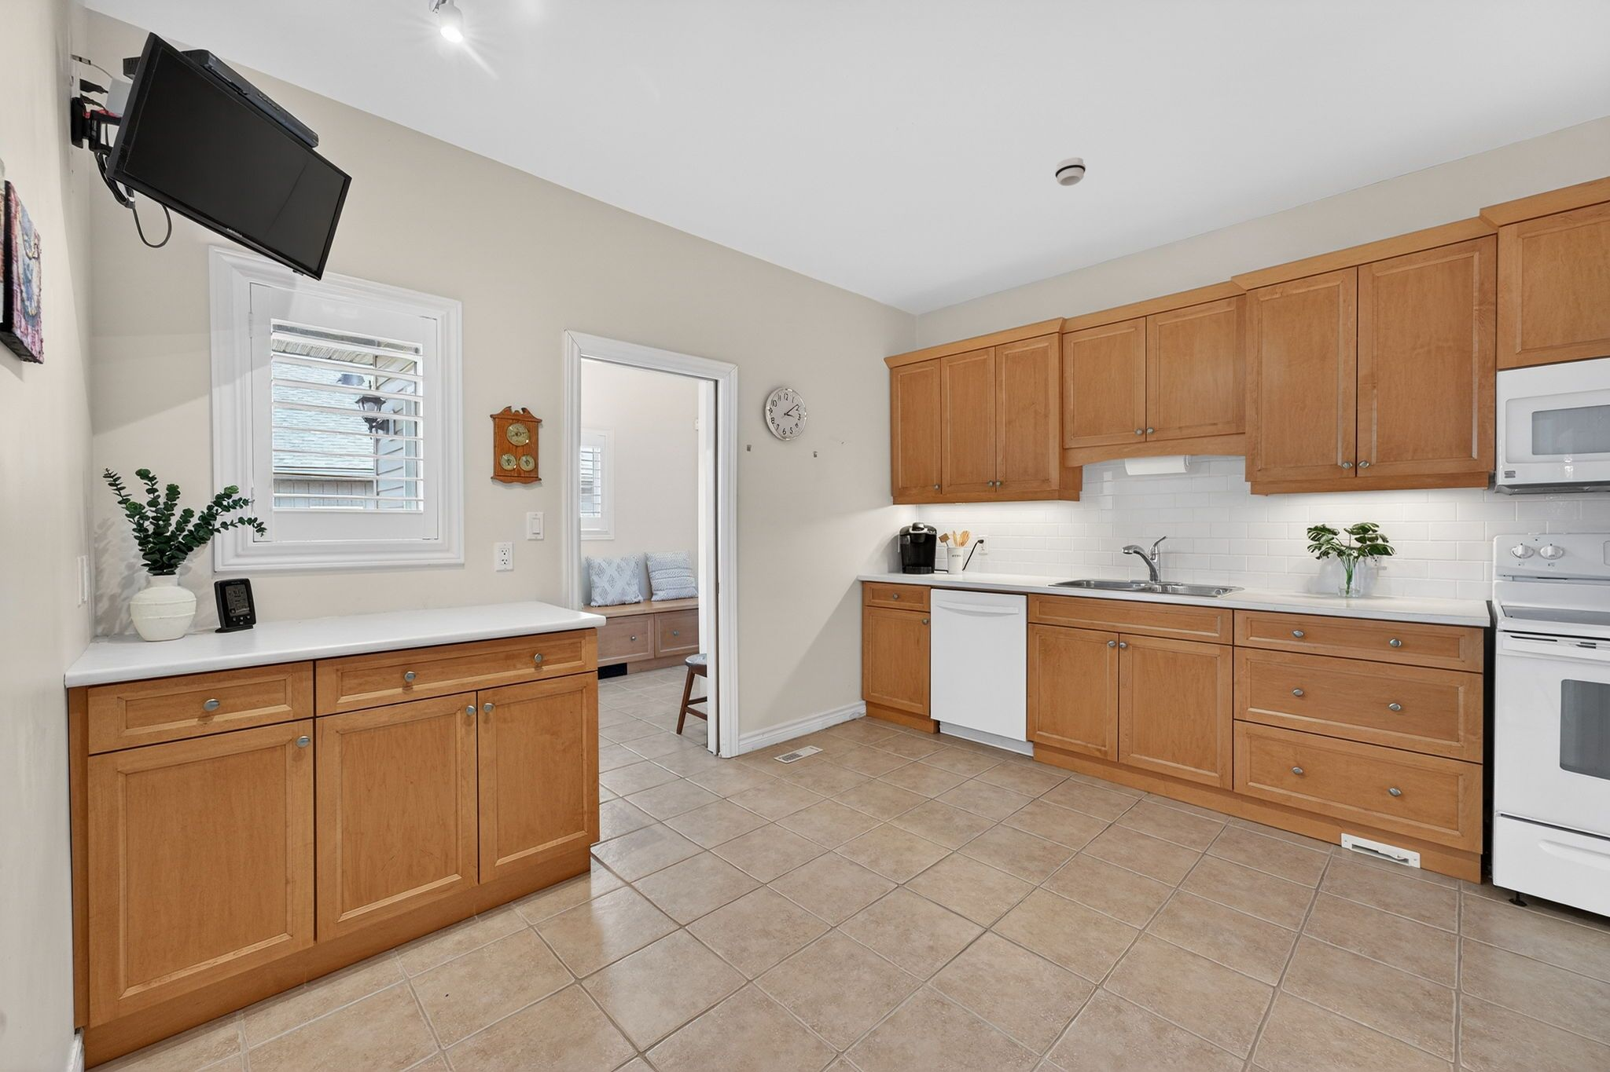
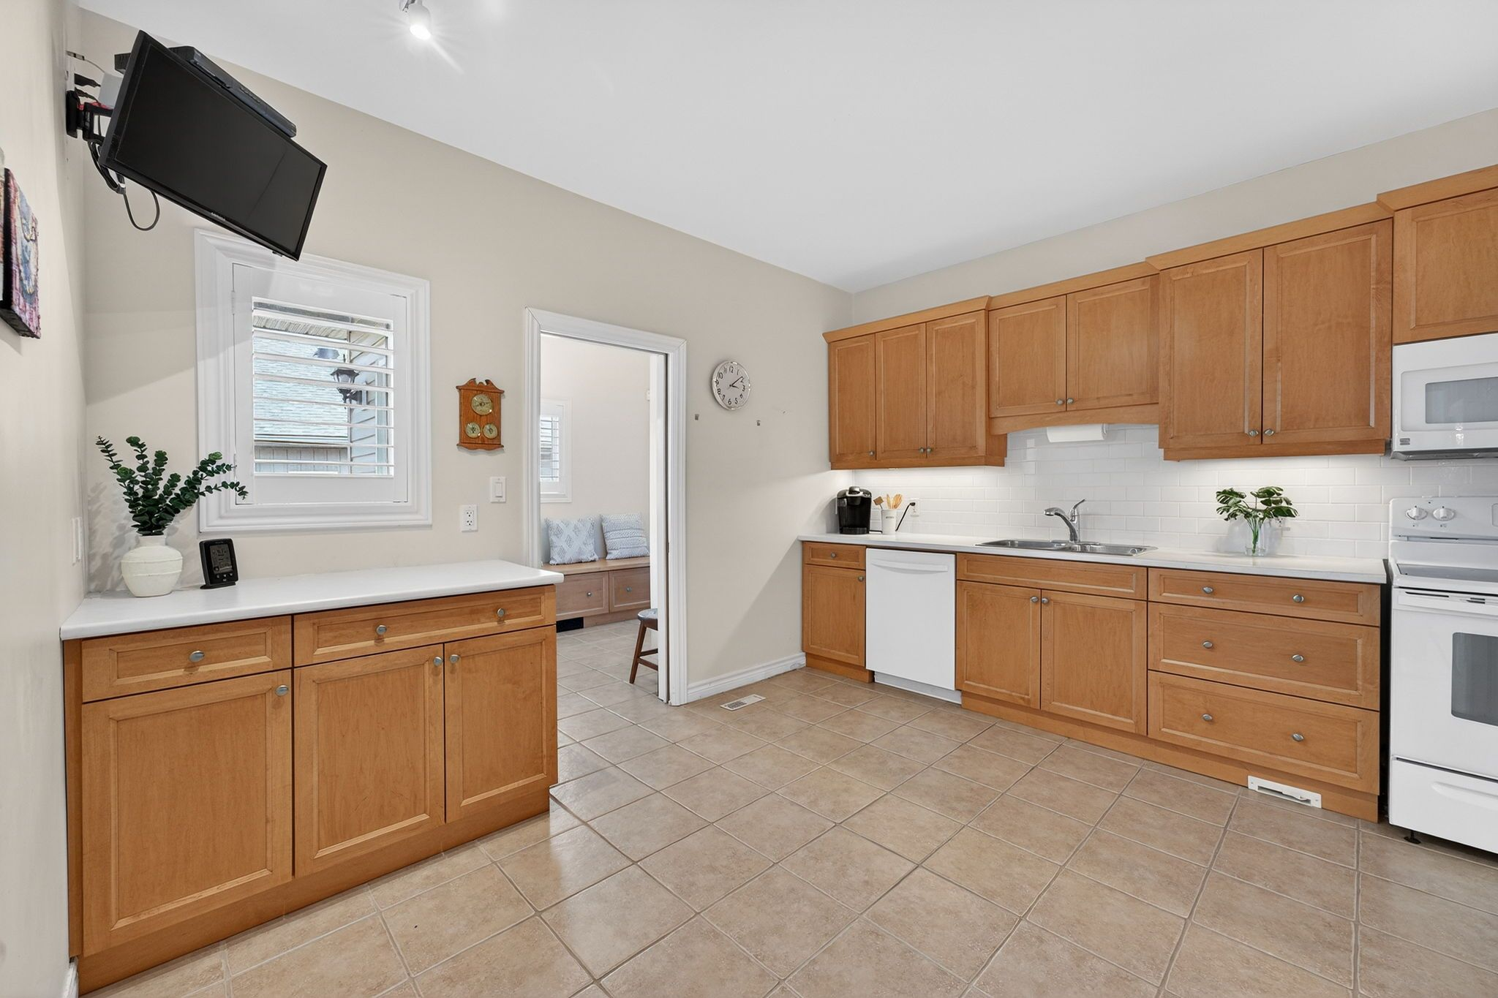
- smoke detector (1070, 172)
